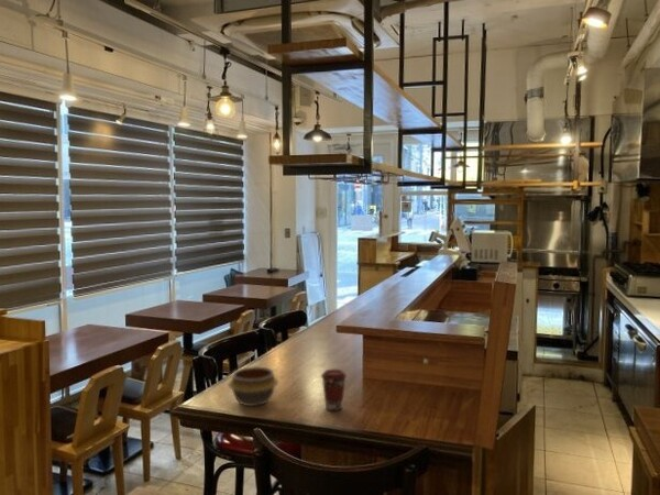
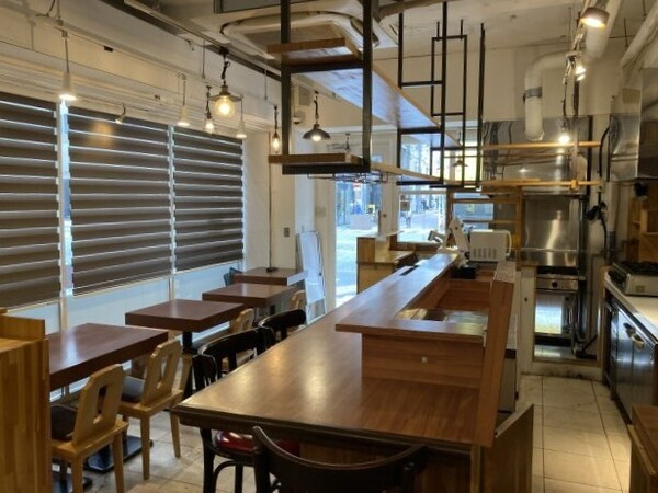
- coffee cup (333, 389)
- bowl (253, 386)
